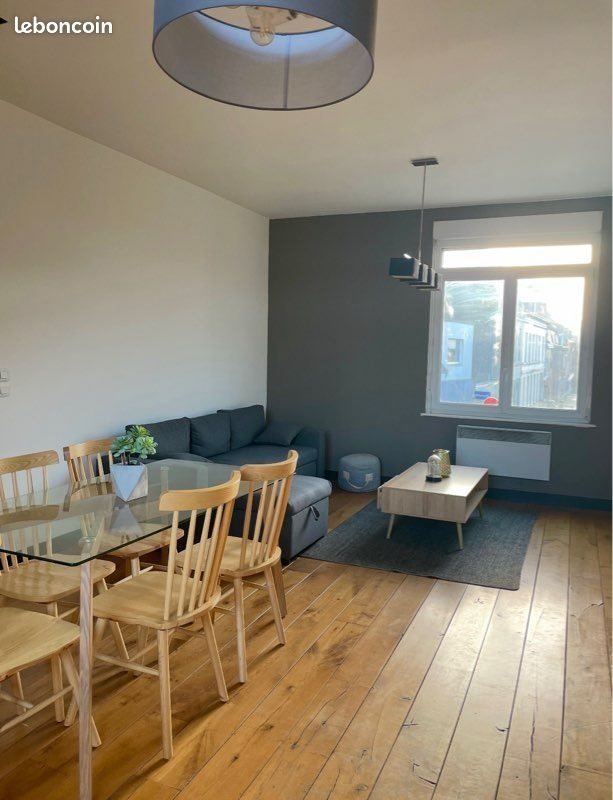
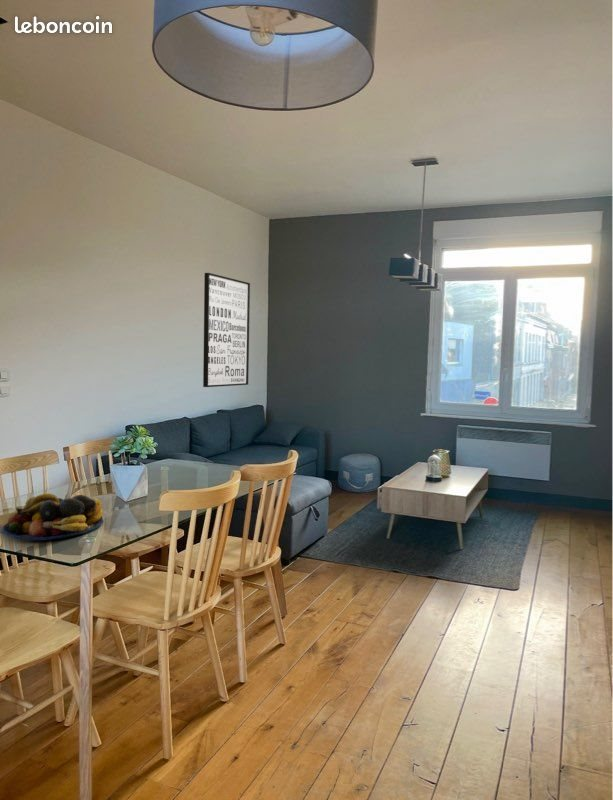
+ fruit bowl (53, 509)
+ wall art (227, 332)
